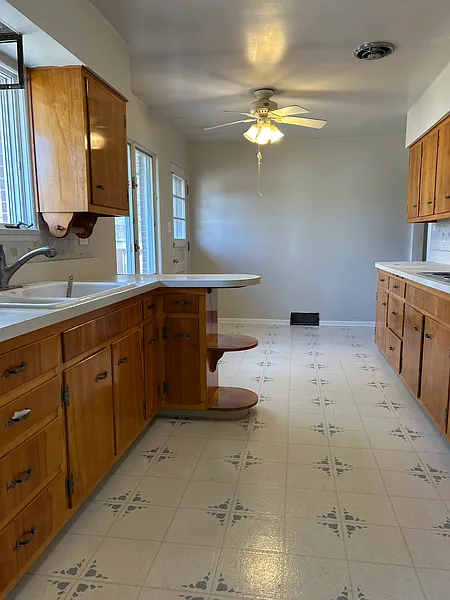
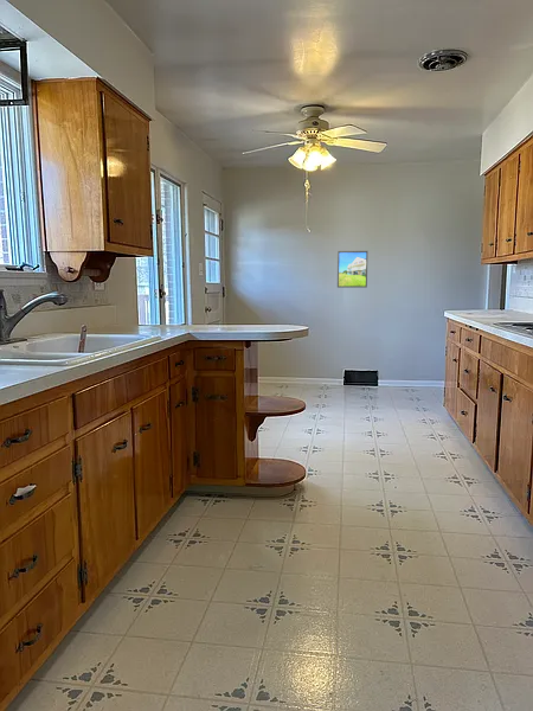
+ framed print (352, 269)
